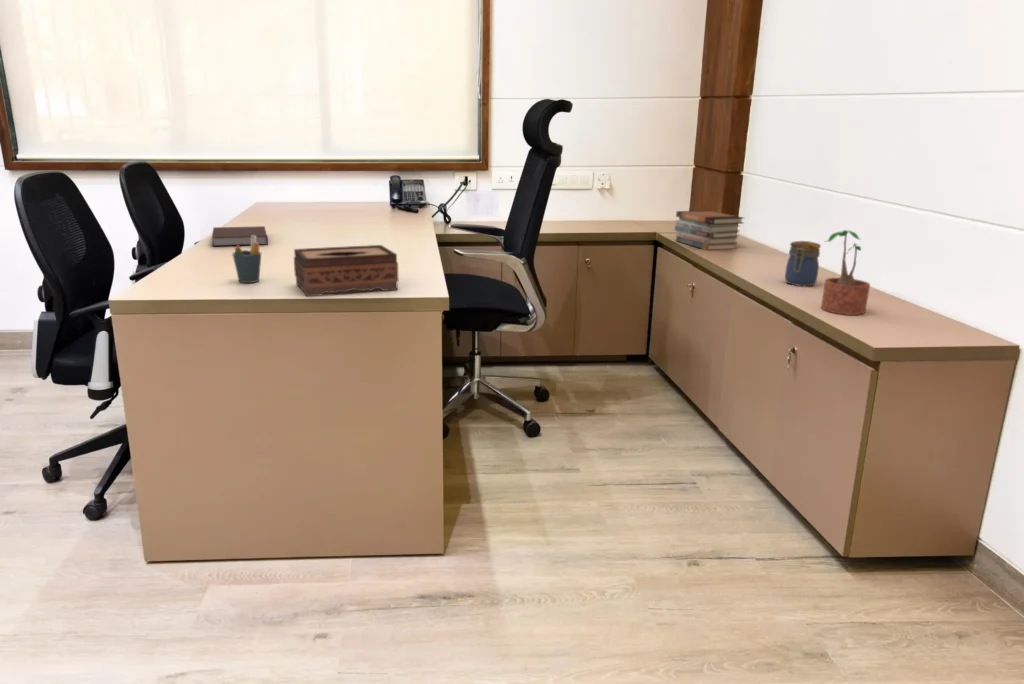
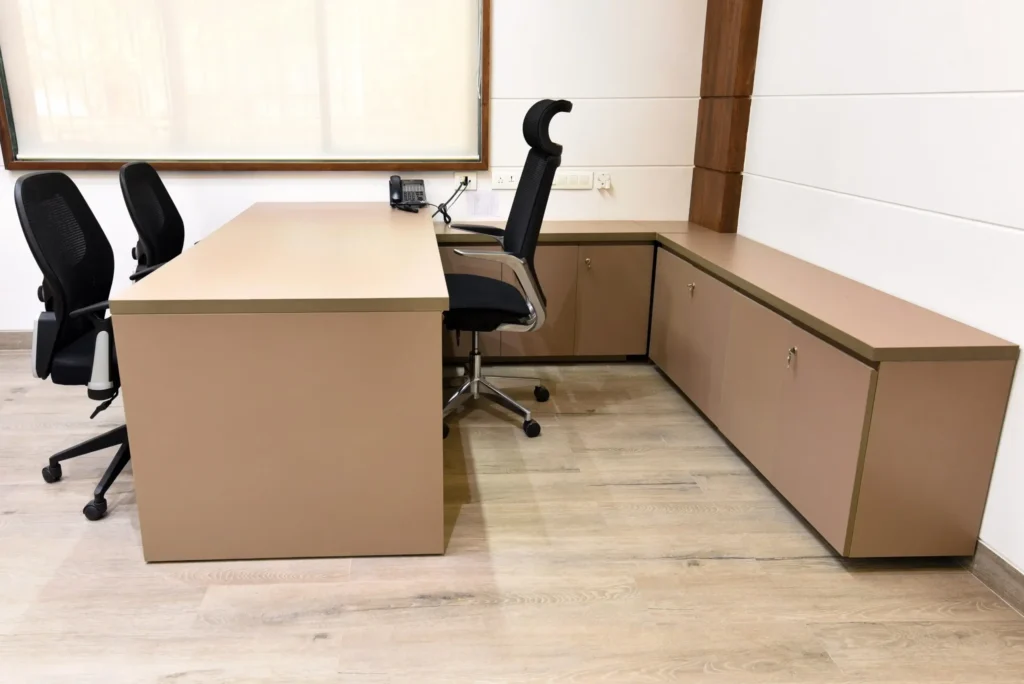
- notebook (240, 235)
- pen holder (247, 259)
- tissue box (345, 269)
- potted plant (843, 270)
- jar (802, 263)
- book stack (707, 229)
